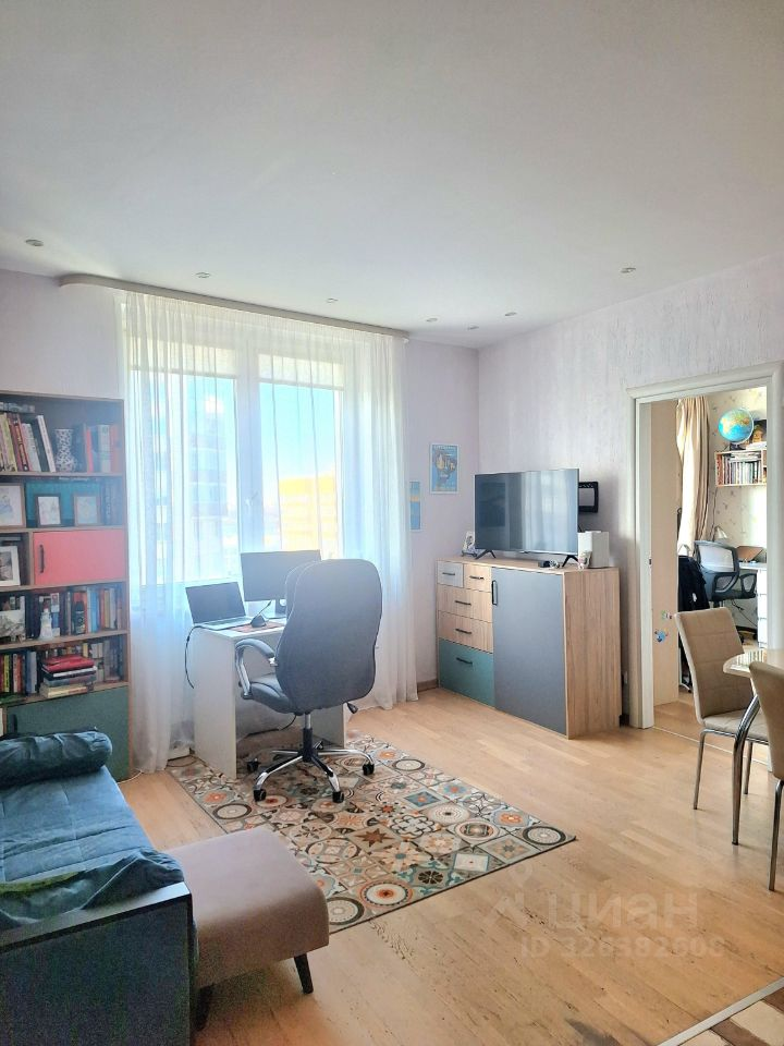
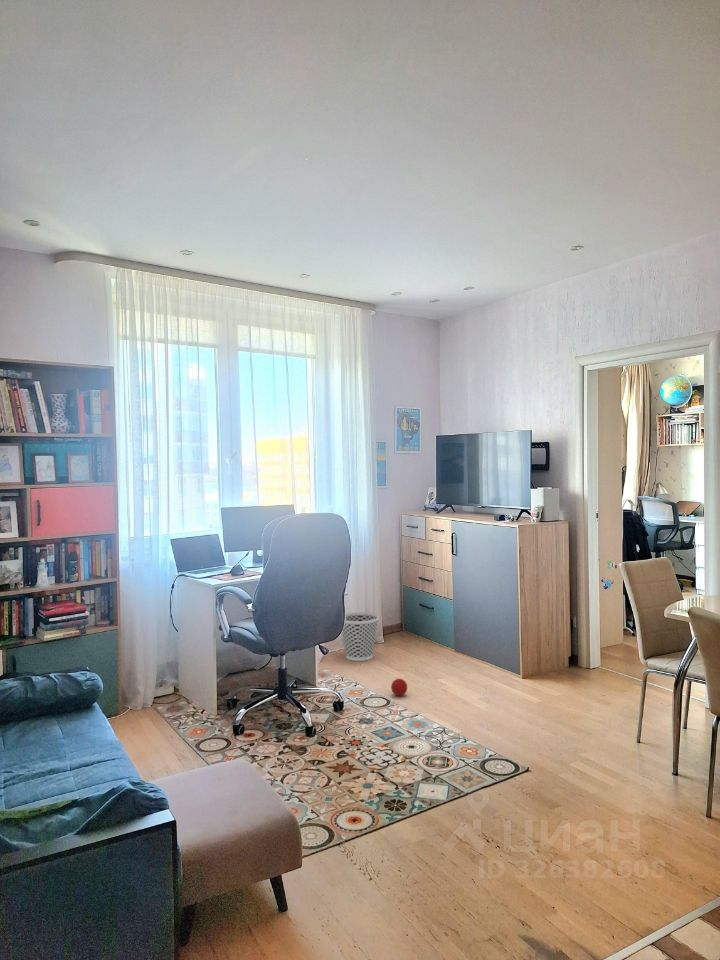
+ ball (399, 687)
+ wastebasket (359, 636)
